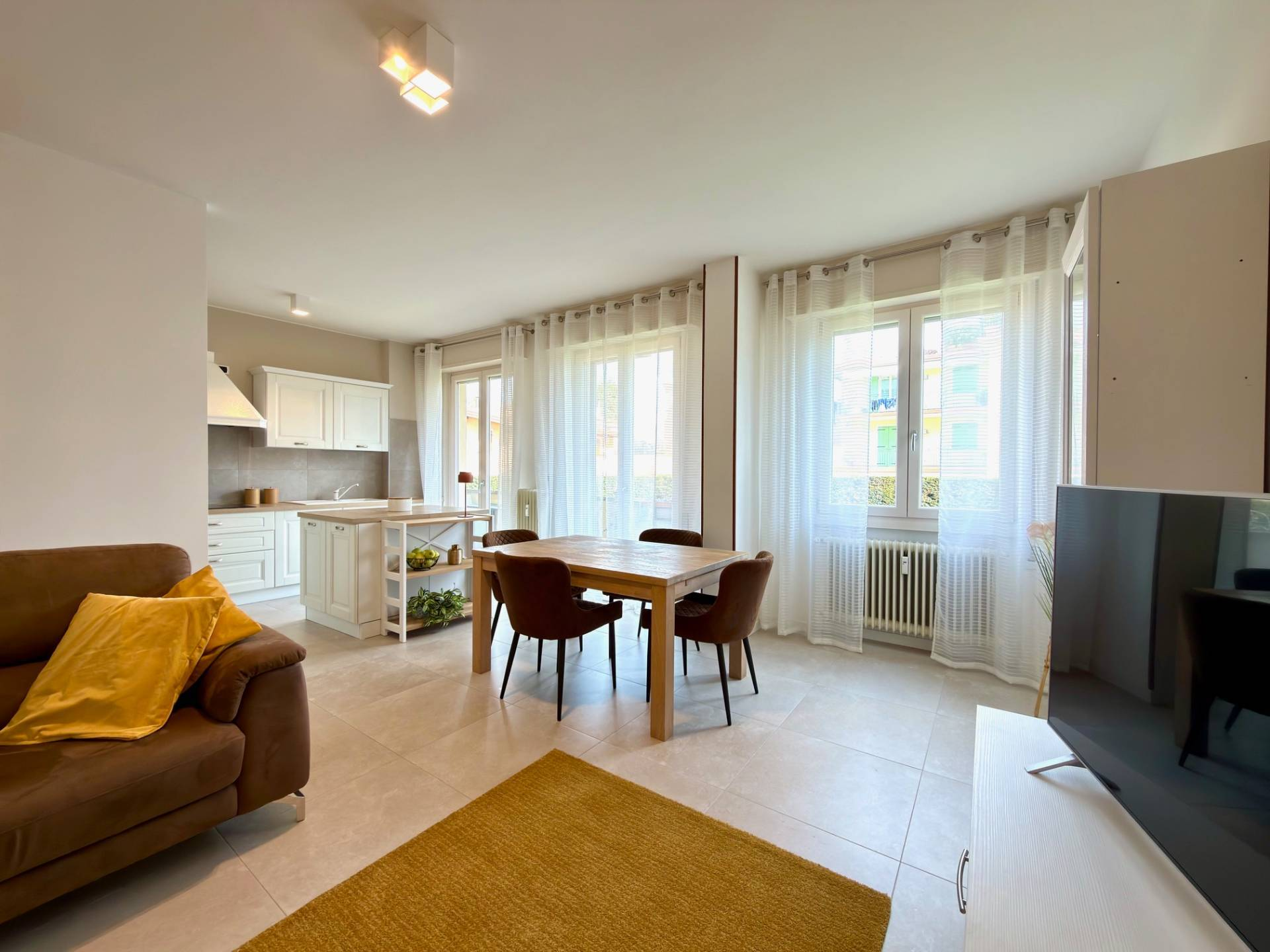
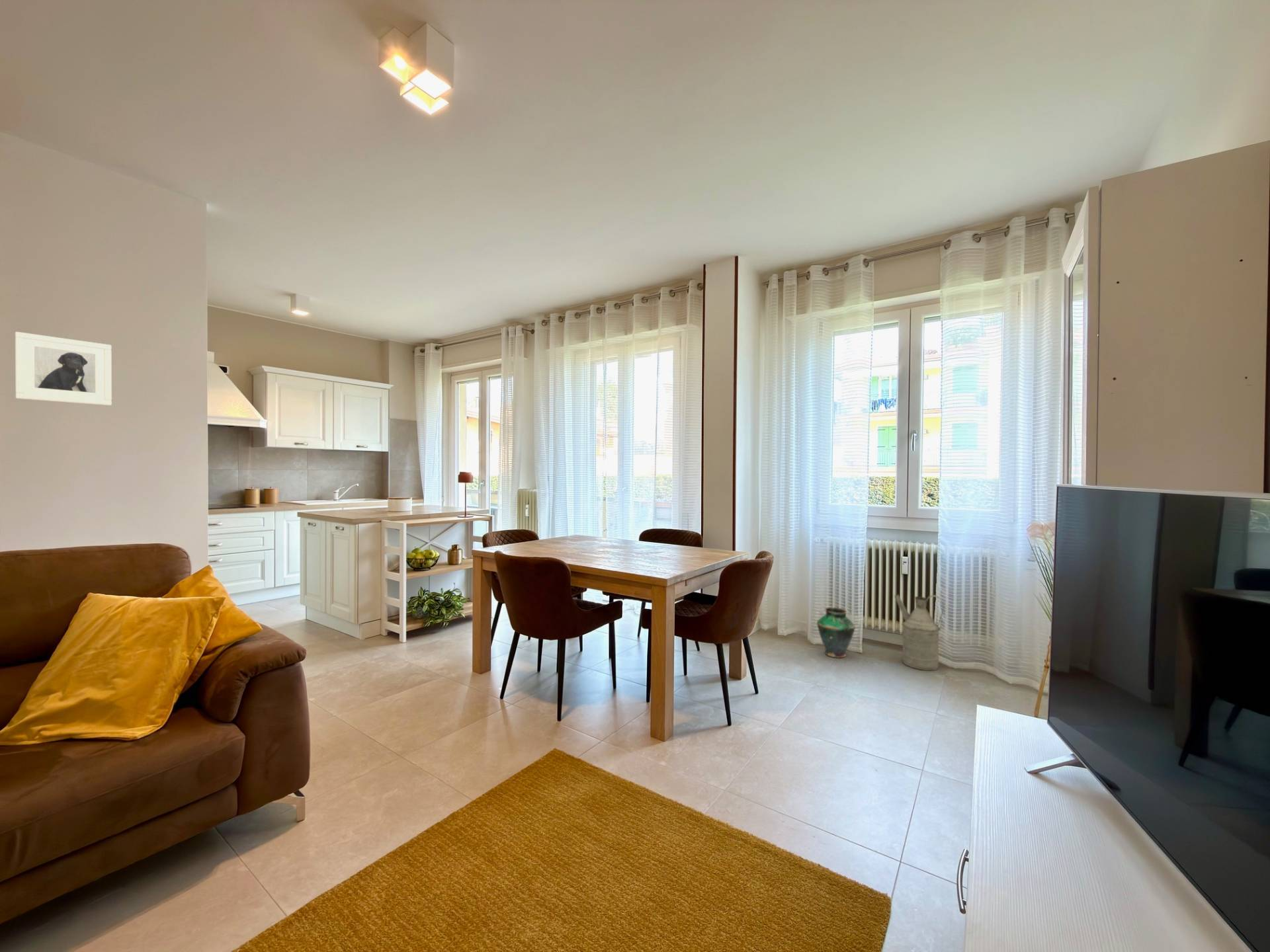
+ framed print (65, 370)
+ watering can (917, 629)
+ vase (836, 631)
